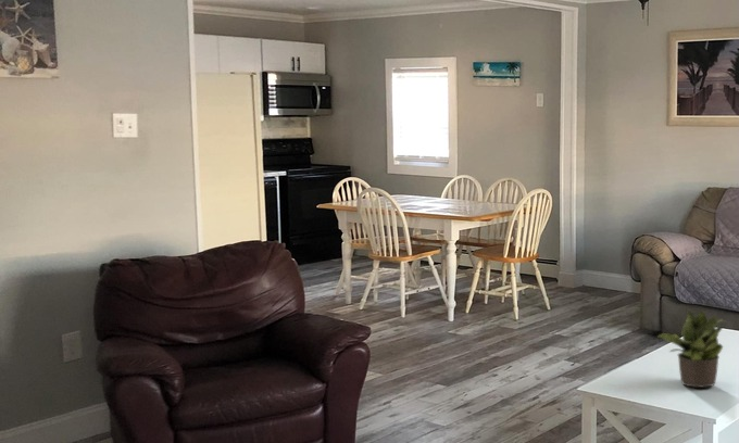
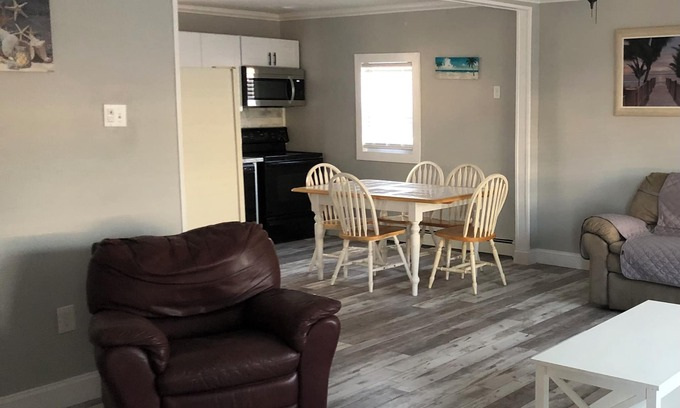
- potted plant (692, 346)
